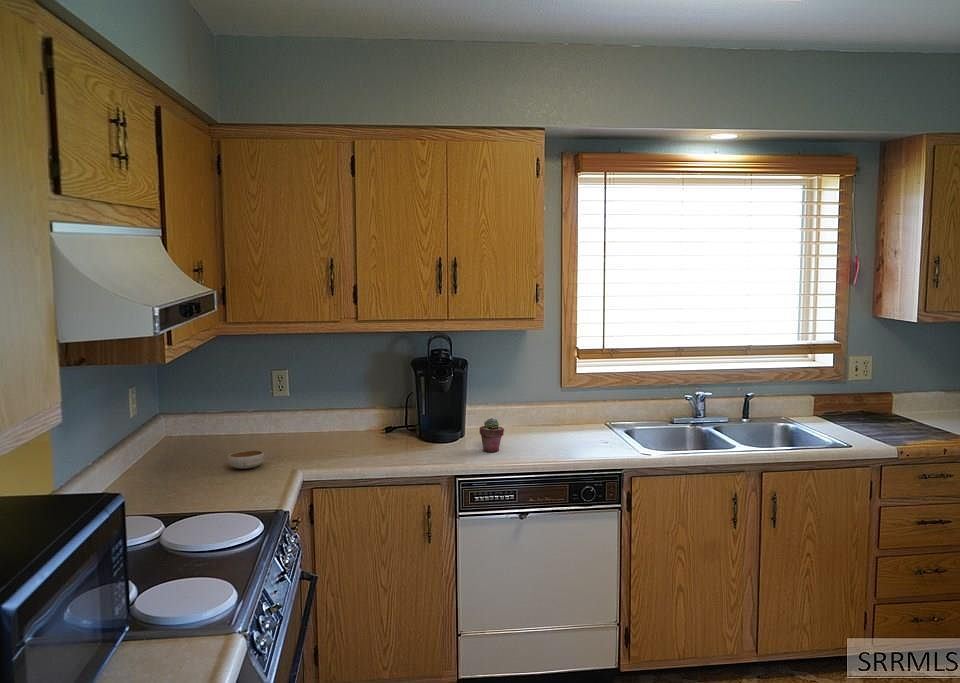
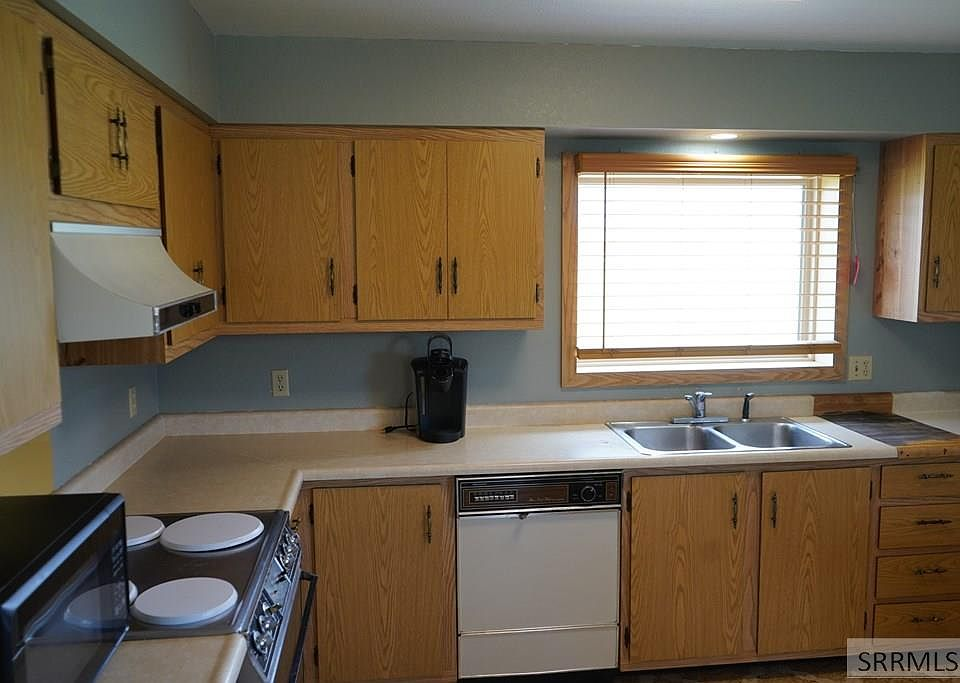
- bowl (246, 460)
- potted succulent (491, 434)
